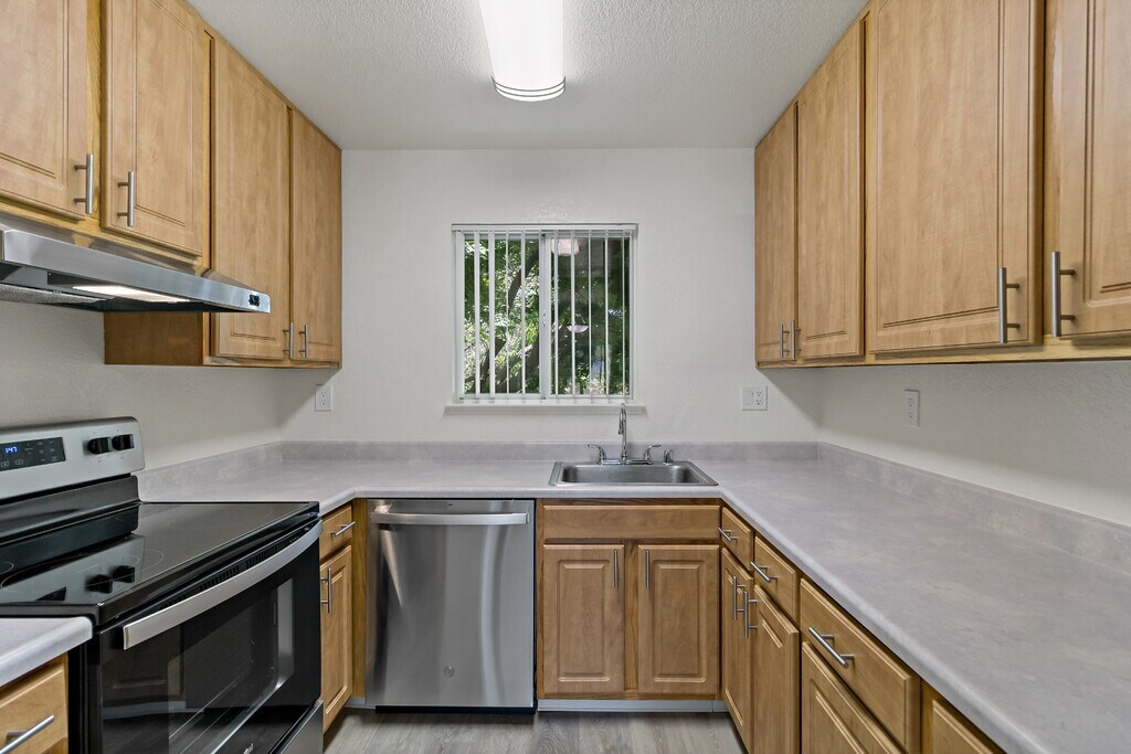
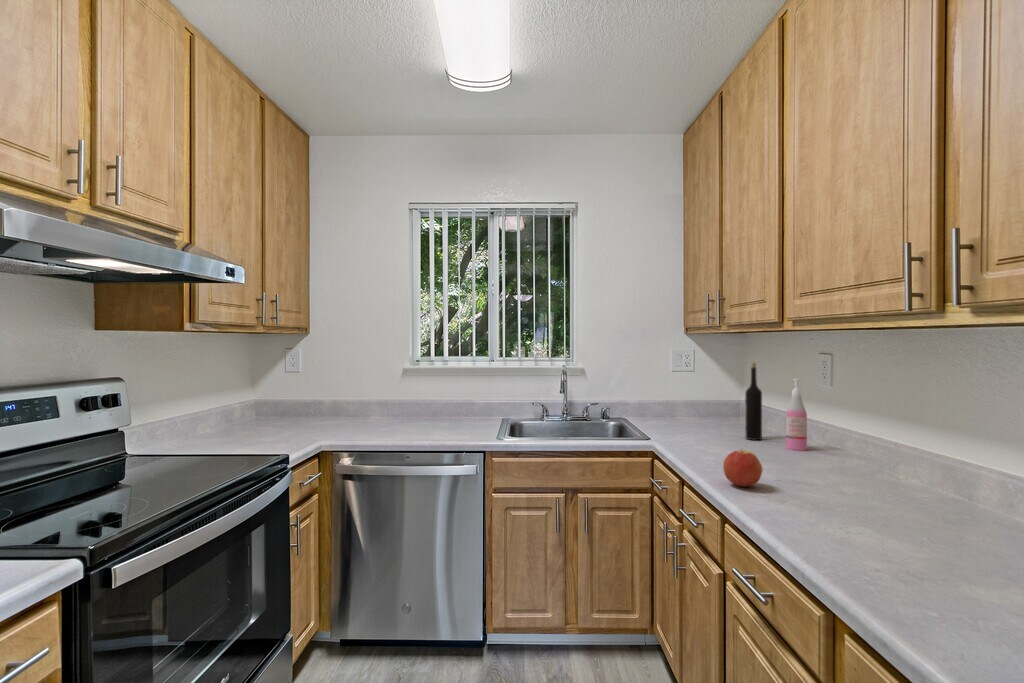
+ soap dispenser (796, 414)
+ wine bottle (753, 400)
+ apple (742, 466)
